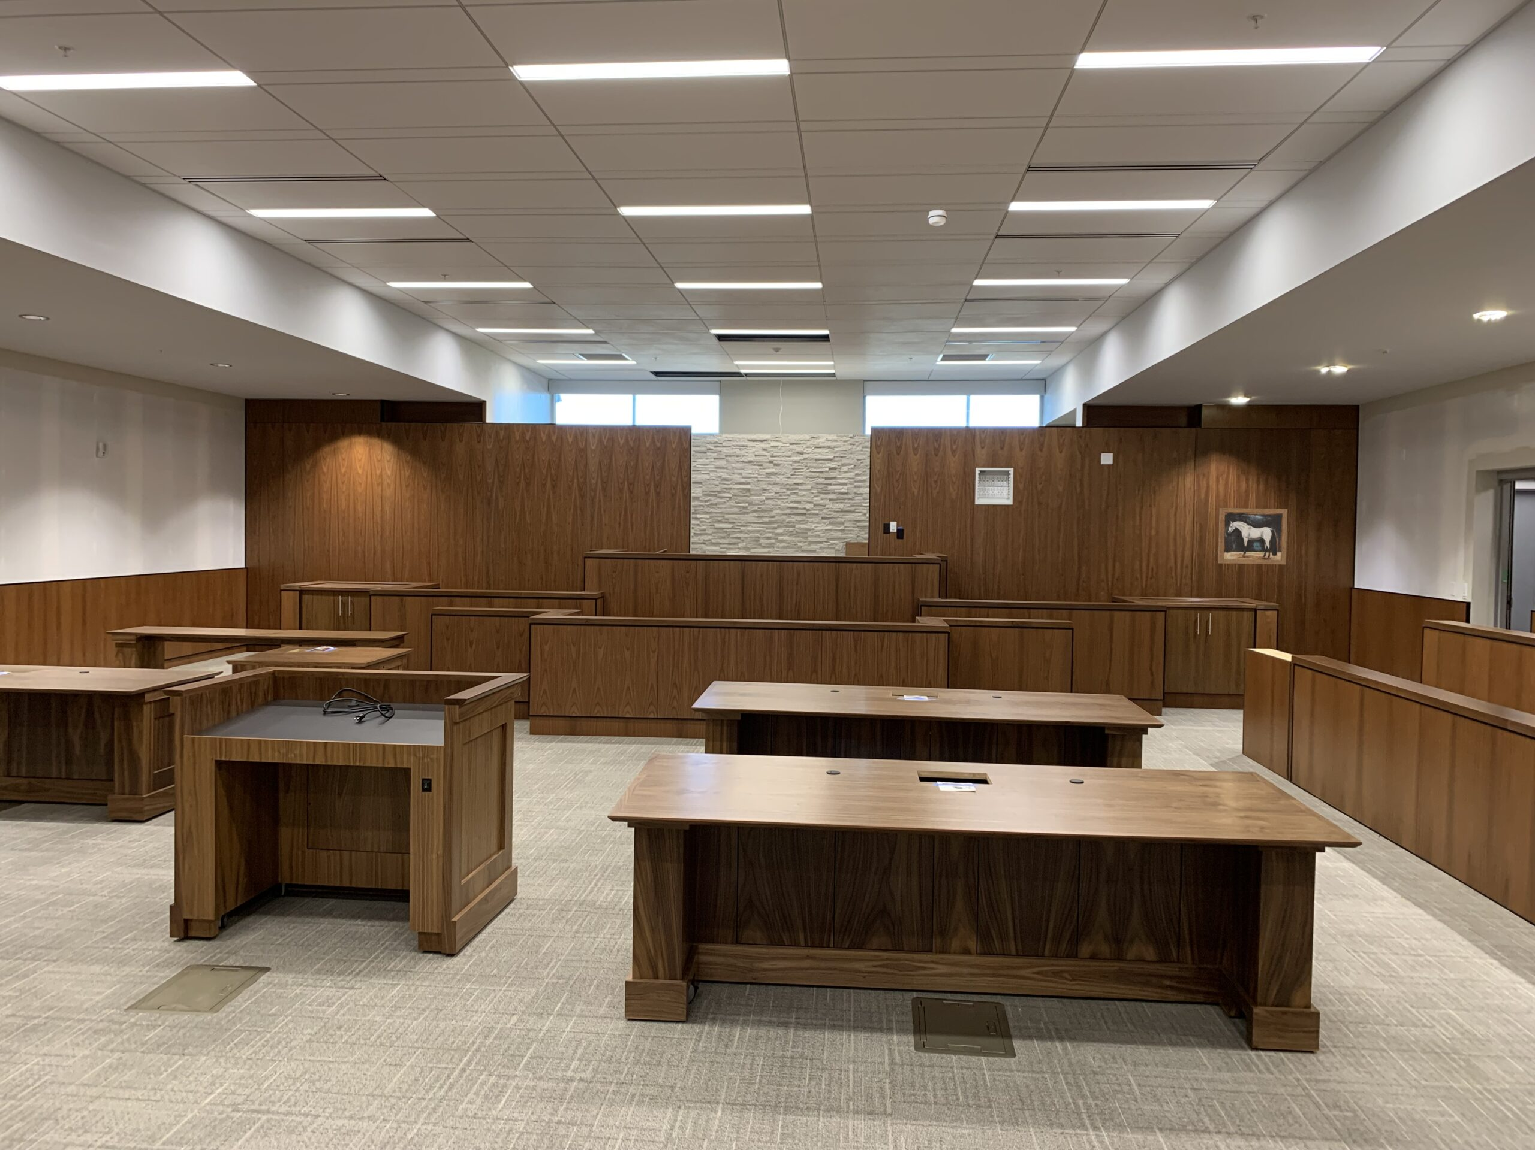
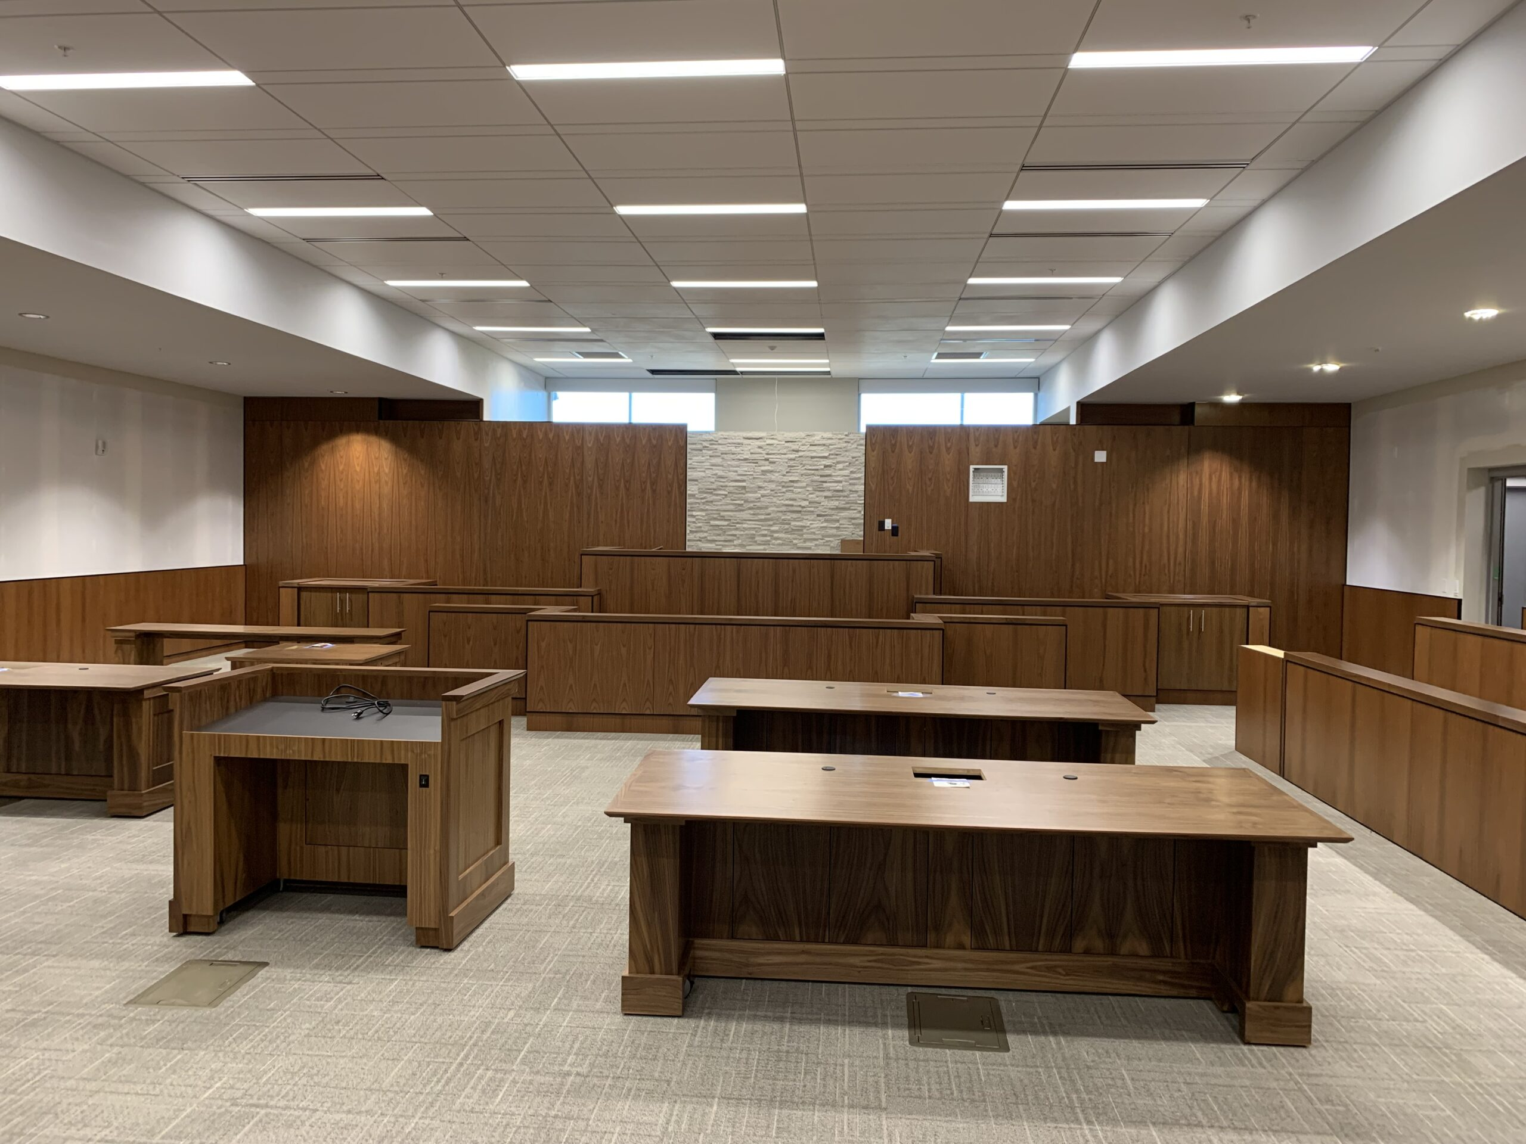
- smoke detector (937, 217)
- wall art (1252, 536)
